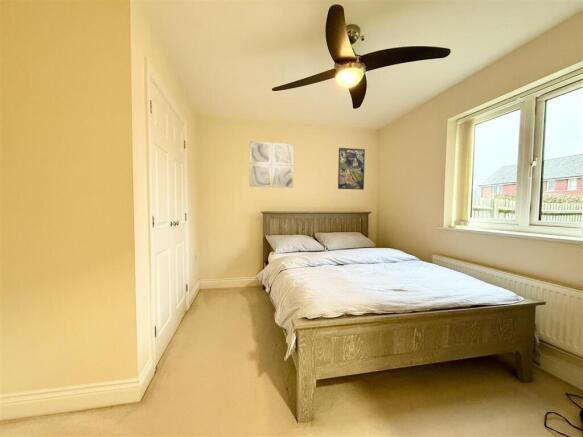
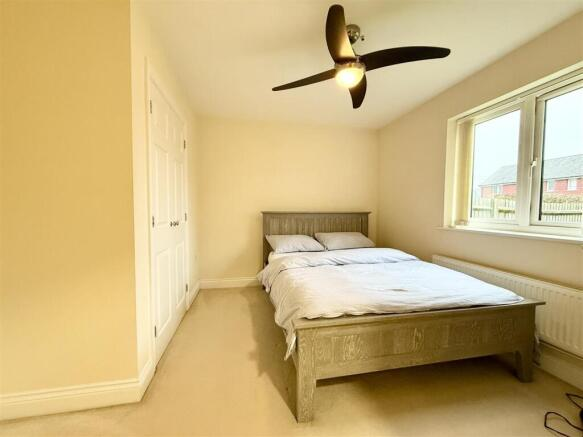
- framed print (351, 169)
- wall art (272, 164)
